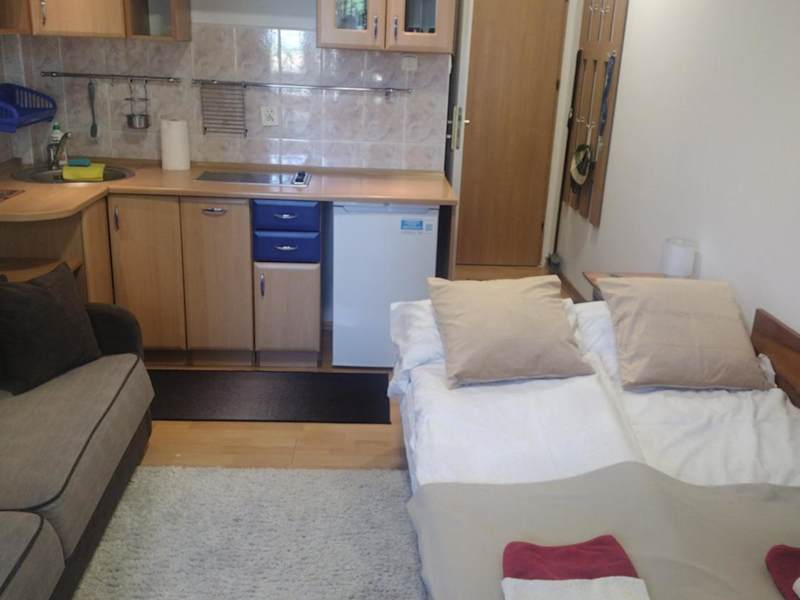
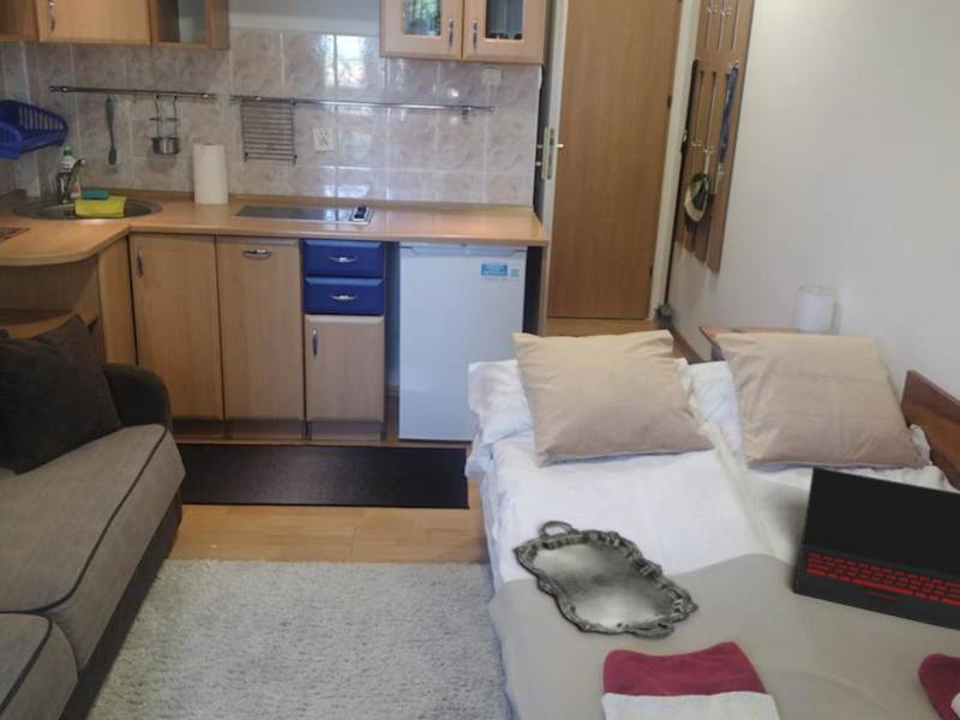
+ laptop (887, 541)
+ serving tray (601, 576)
